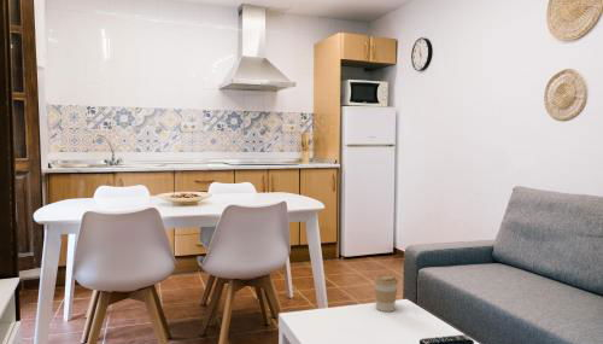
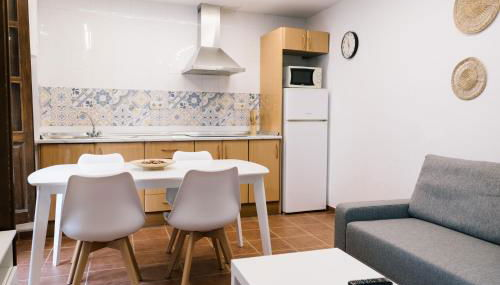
- coffee cup (385, 291)
